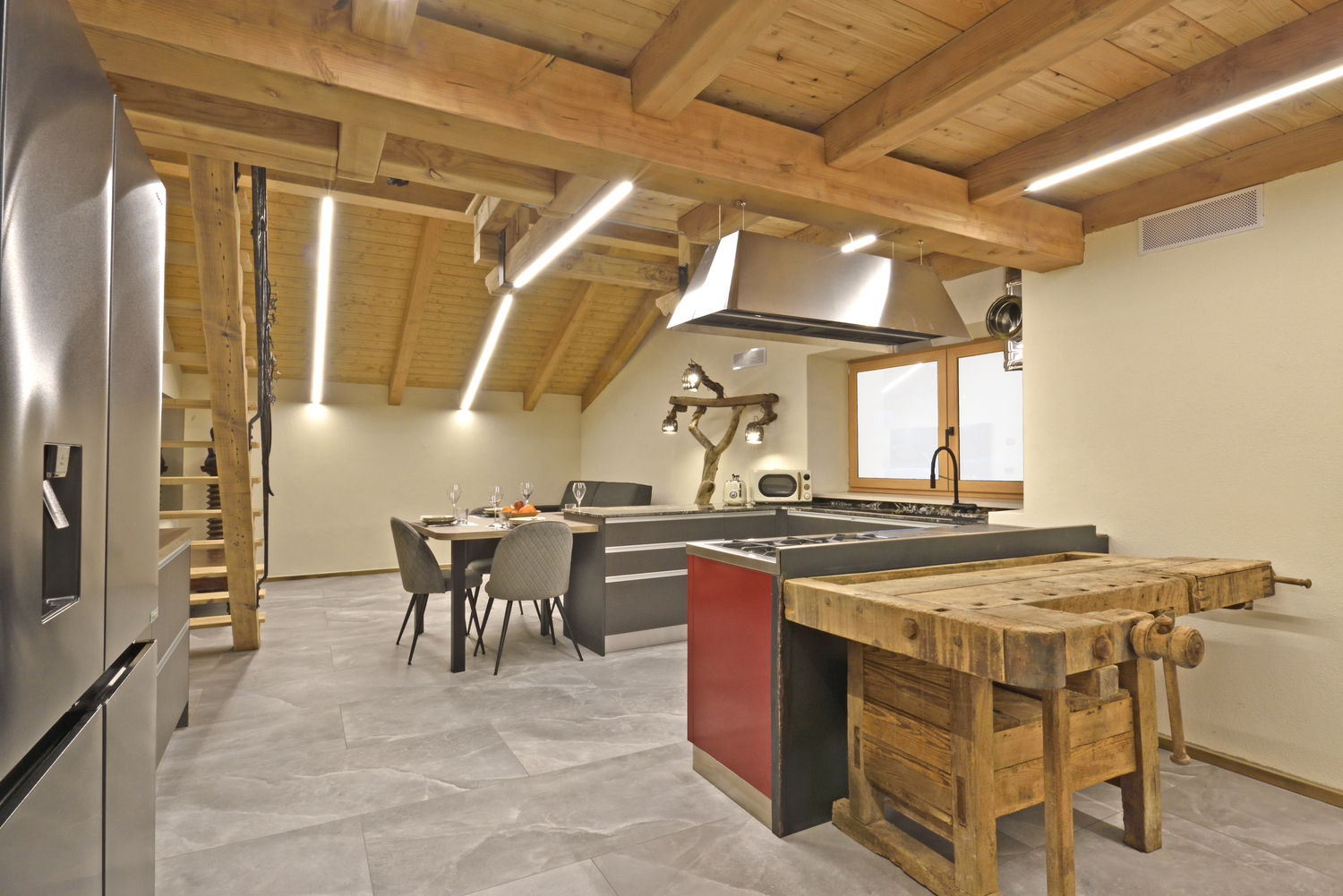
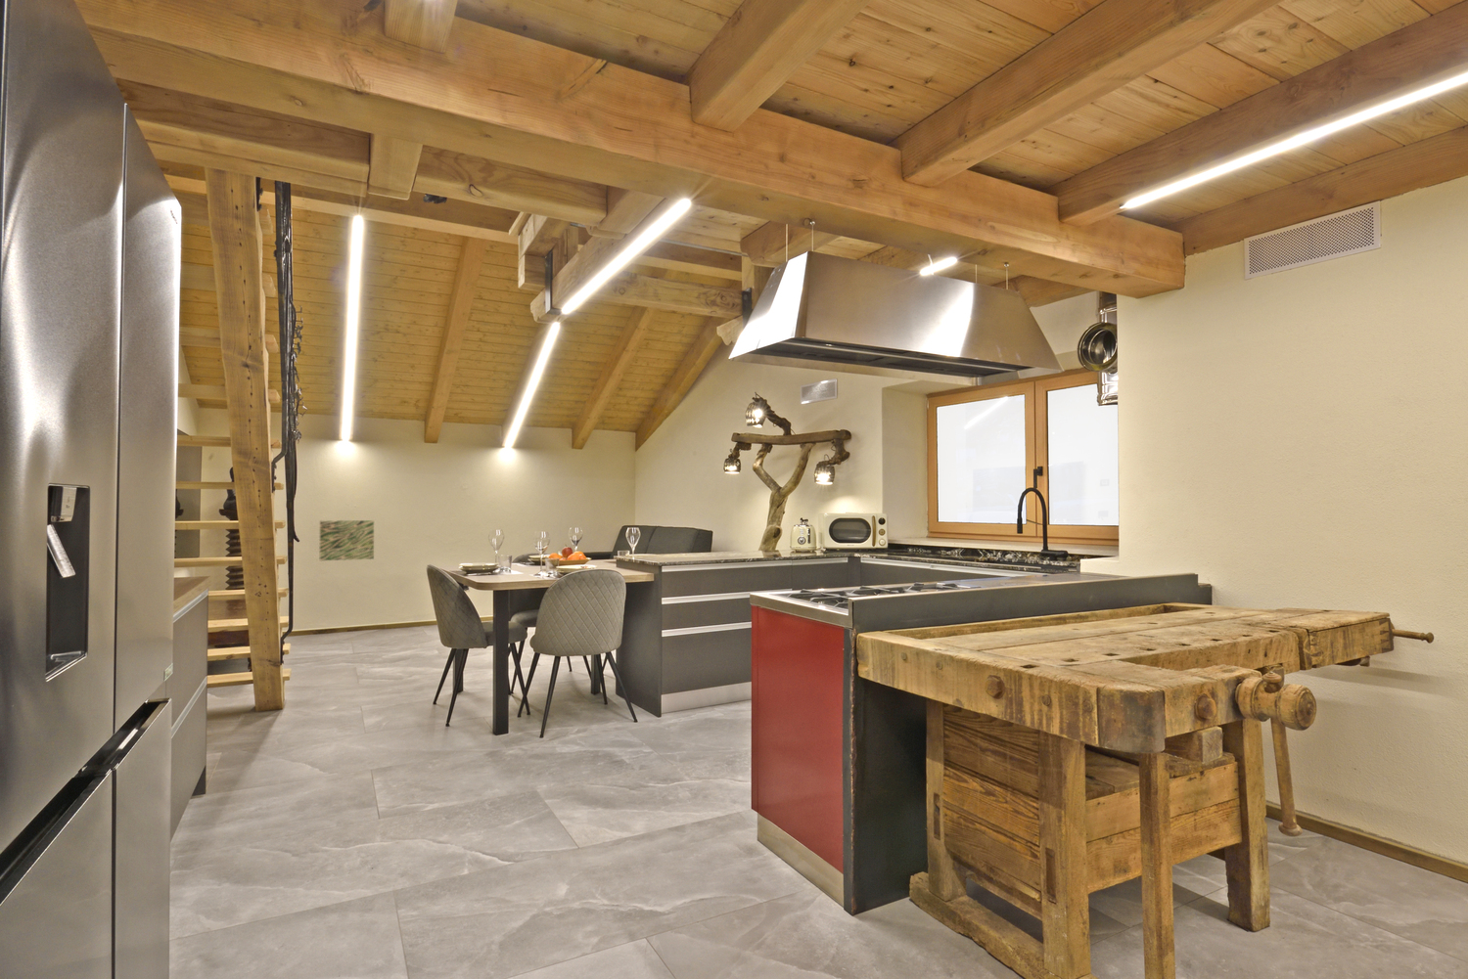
+ wall art (347, 540)
